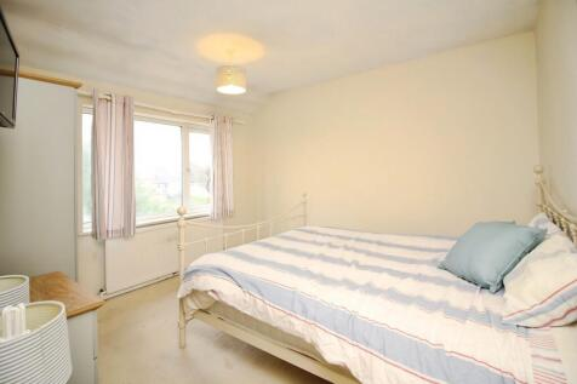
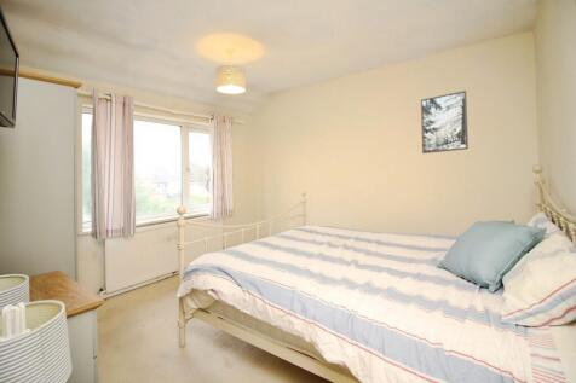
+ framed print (443, 123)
